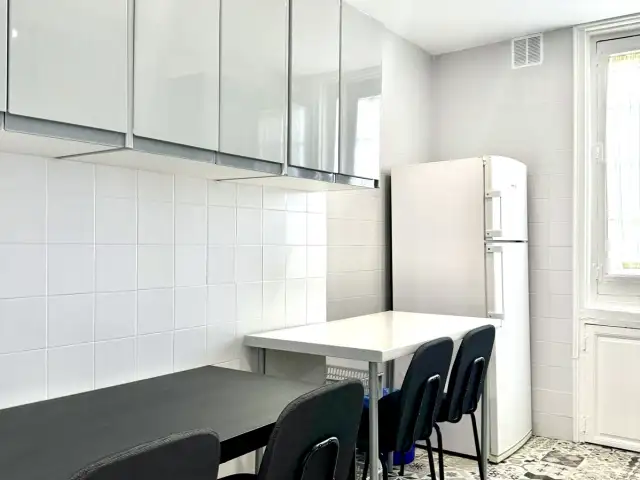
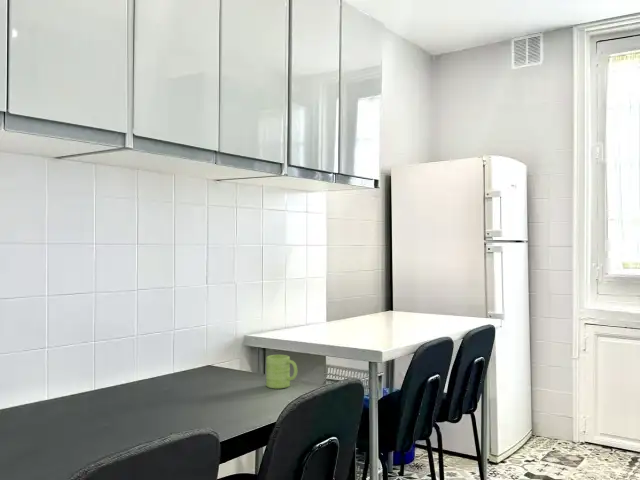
+ mug (282, 371)
